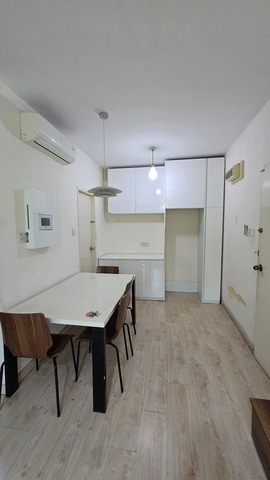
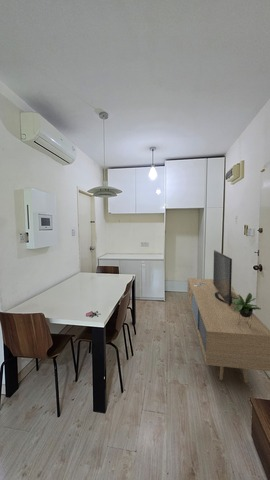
+ media console (217, 295)
